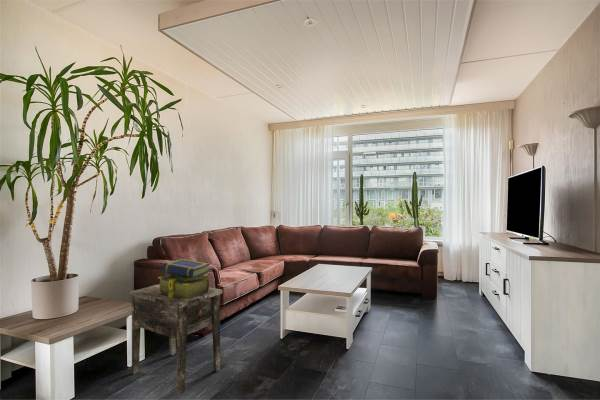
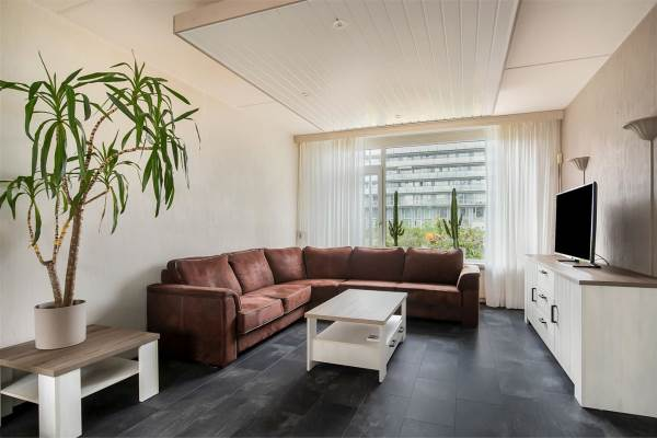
- side table (176, 331)
- stack of books (186, 277)
